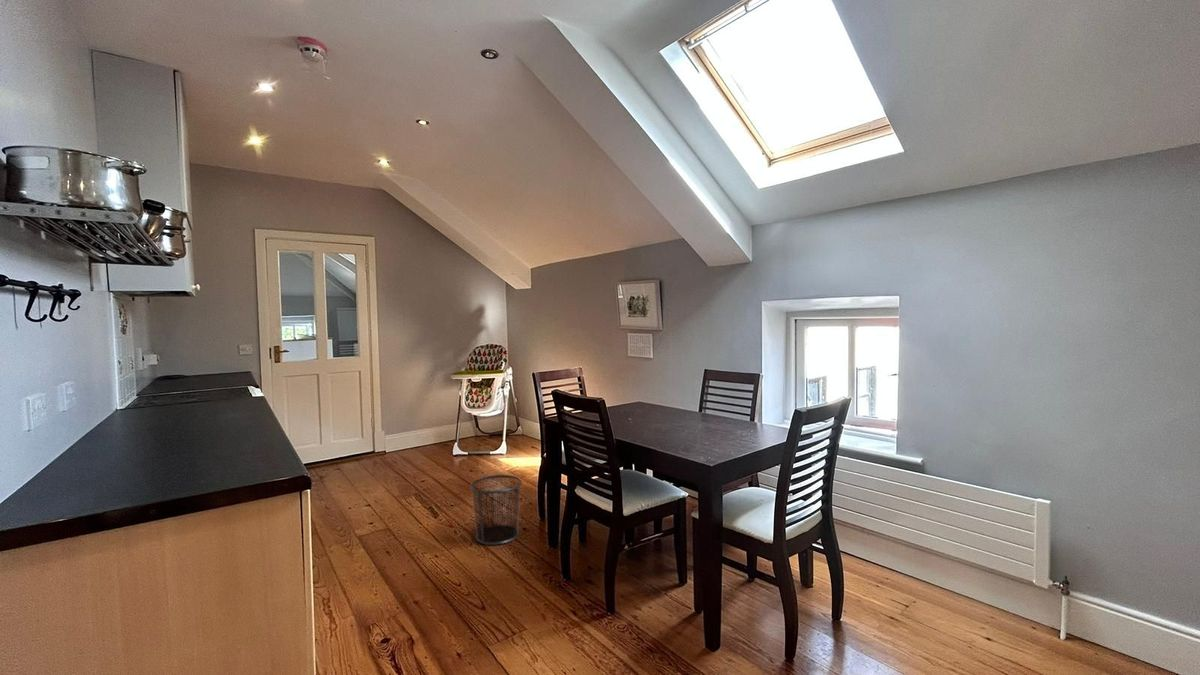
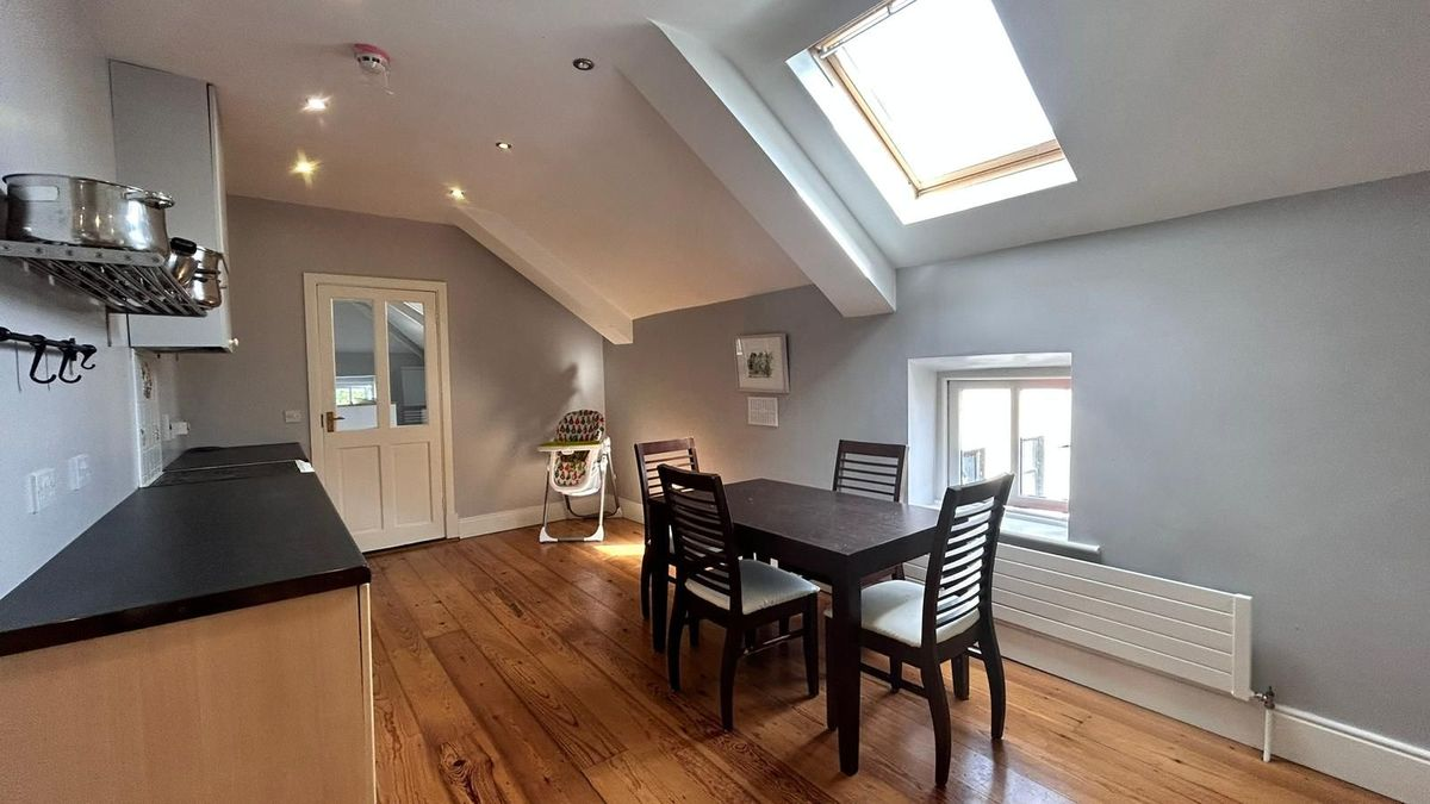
- waste bin (496, 508)
